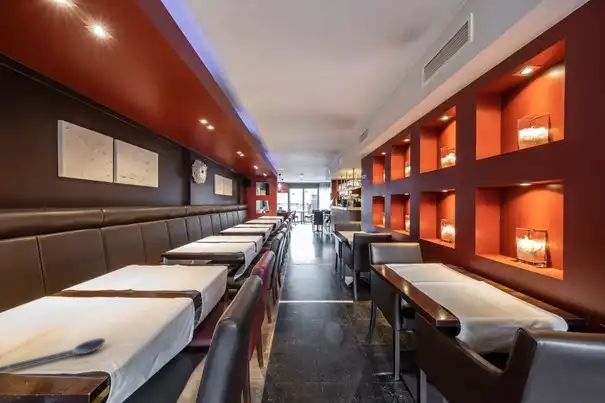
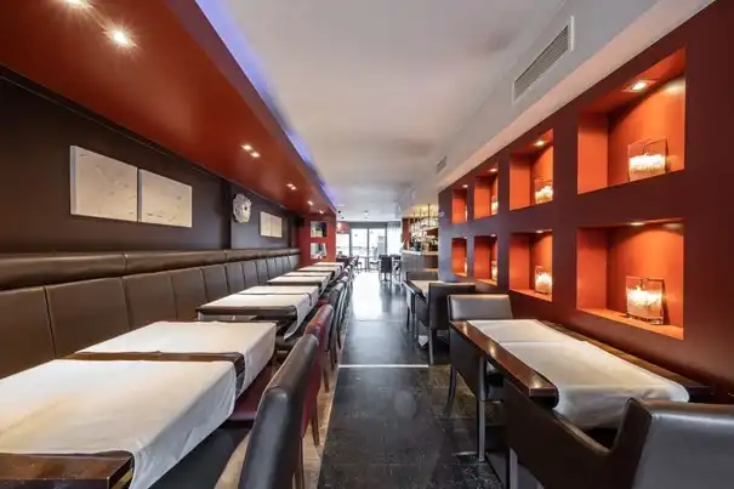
- spoon (52, 354)
